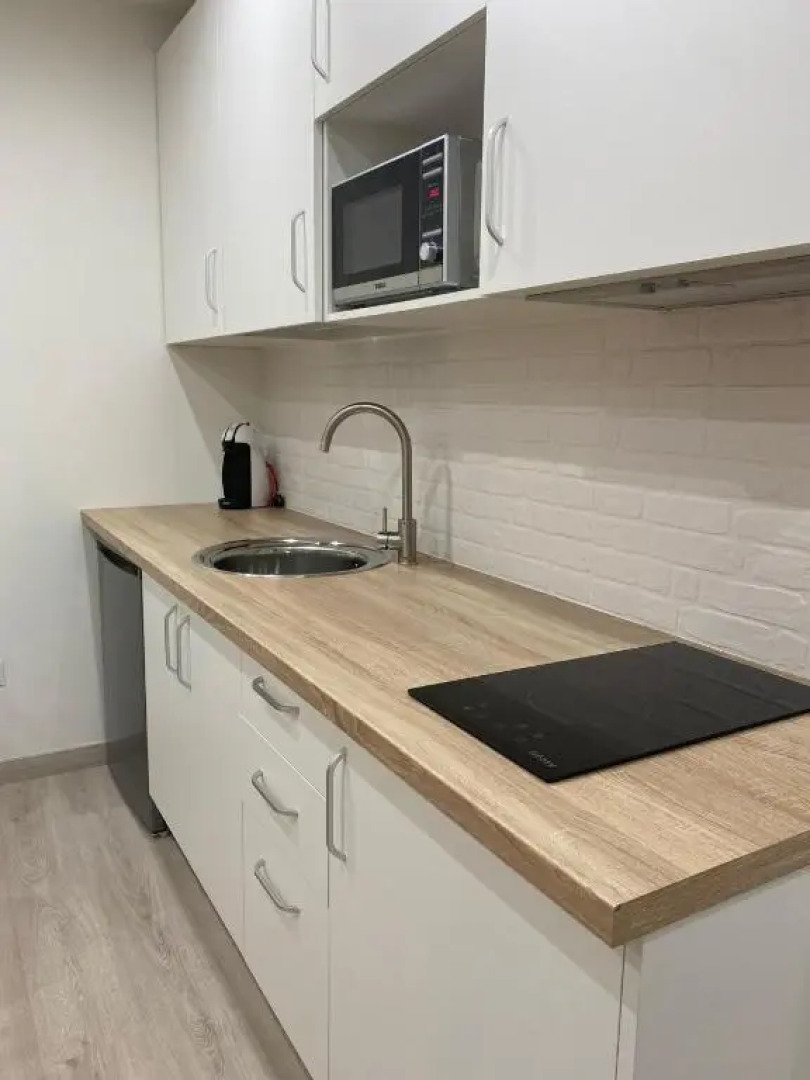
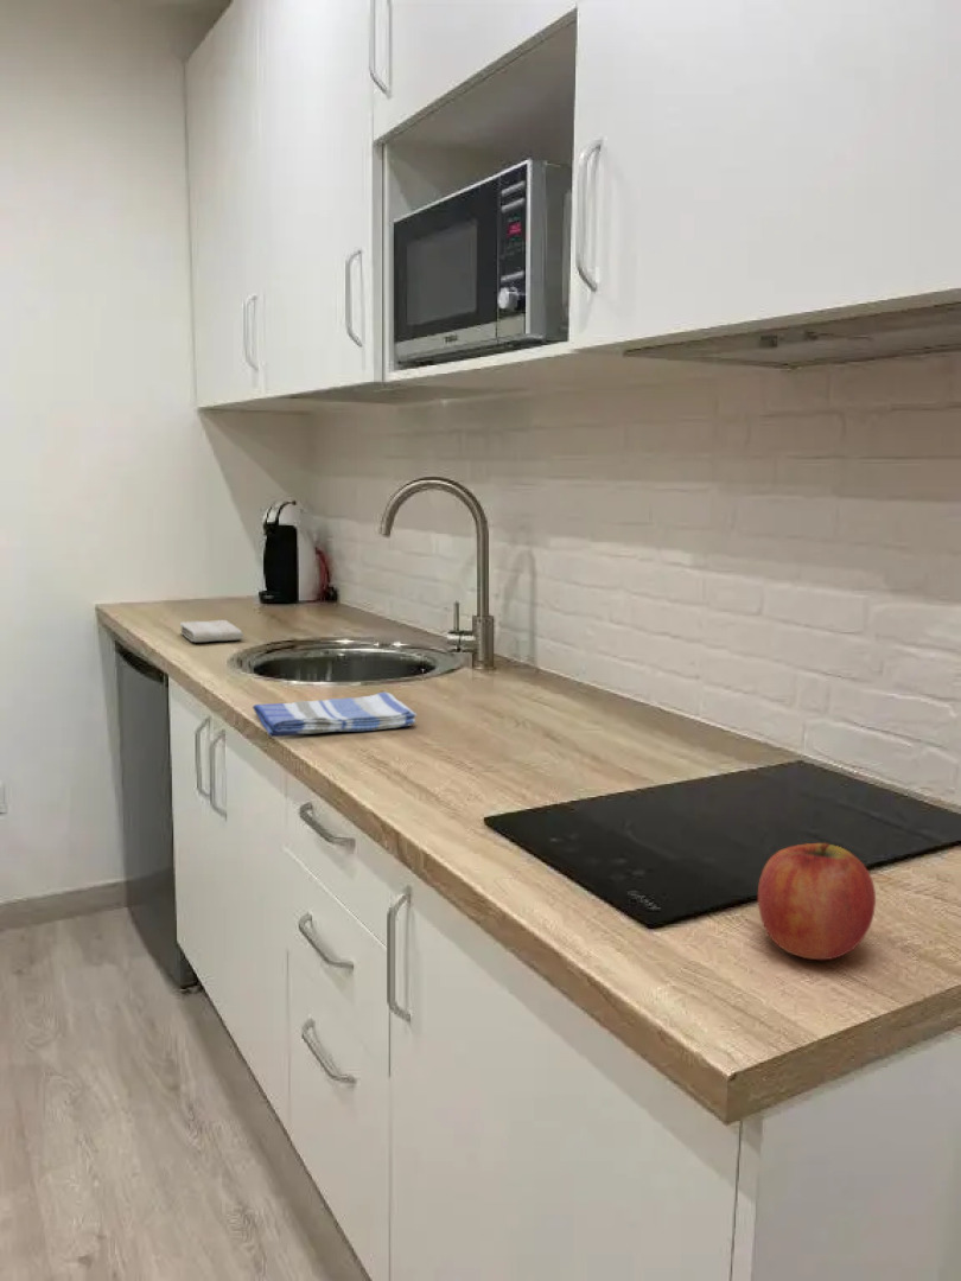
+ washcloth (210, 630)
+ fruit (814, 892)
+ dish towel (333, 712)
